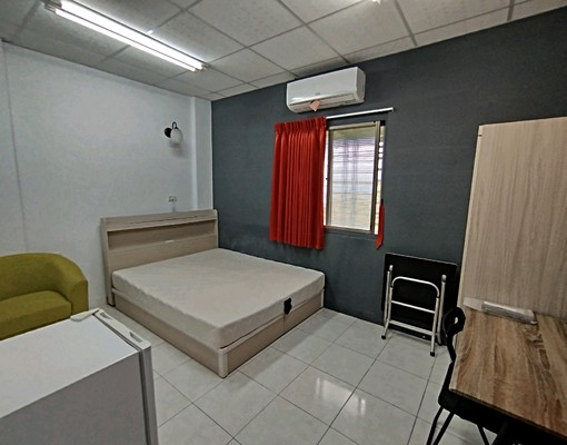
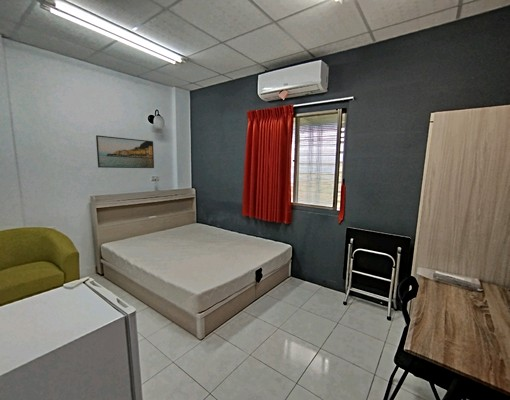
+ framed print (127, 153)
